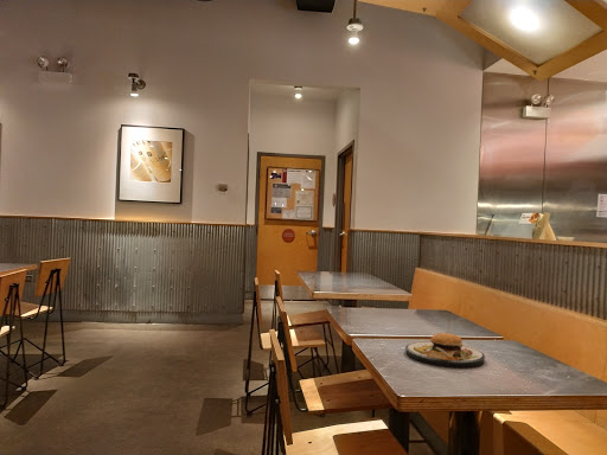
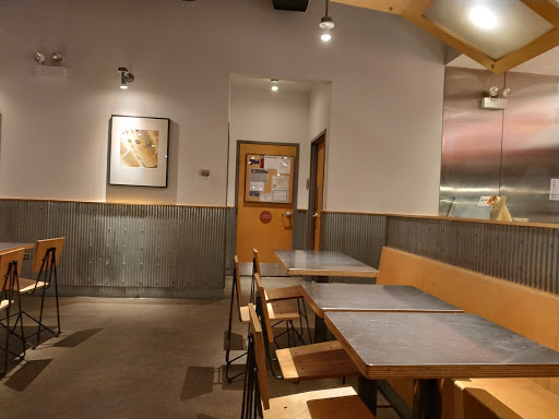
- plate (445, 337)
